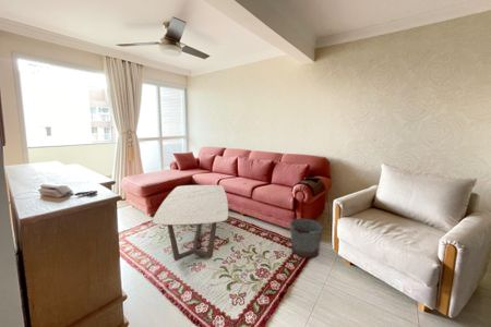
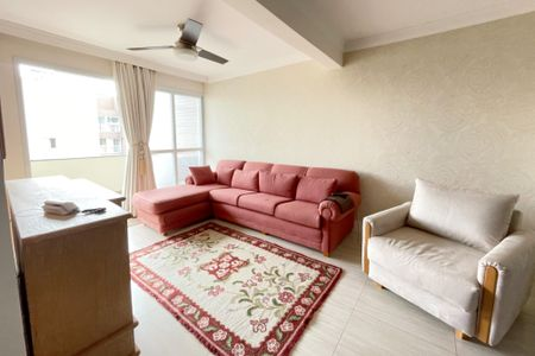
- coffee table (196, 218)
- bucket (306, 238)
